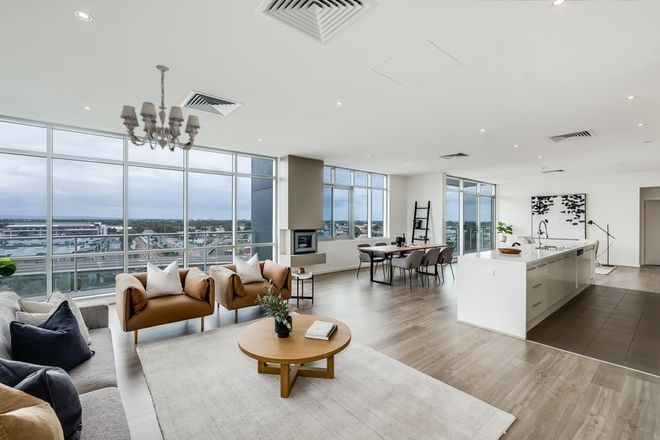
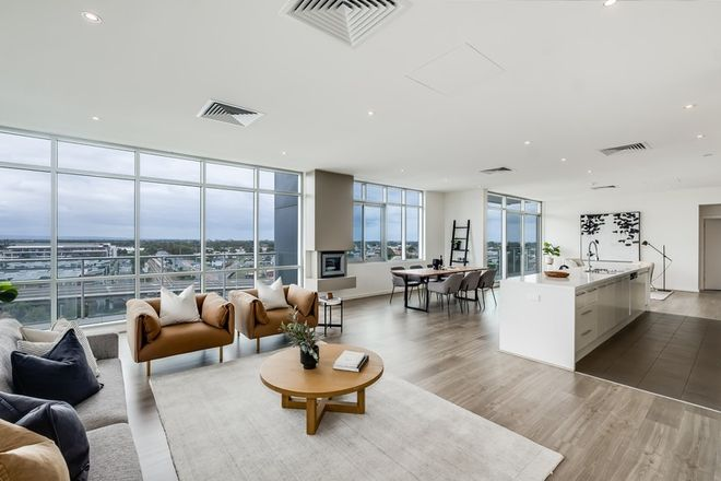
- chandelier (162, 109)
